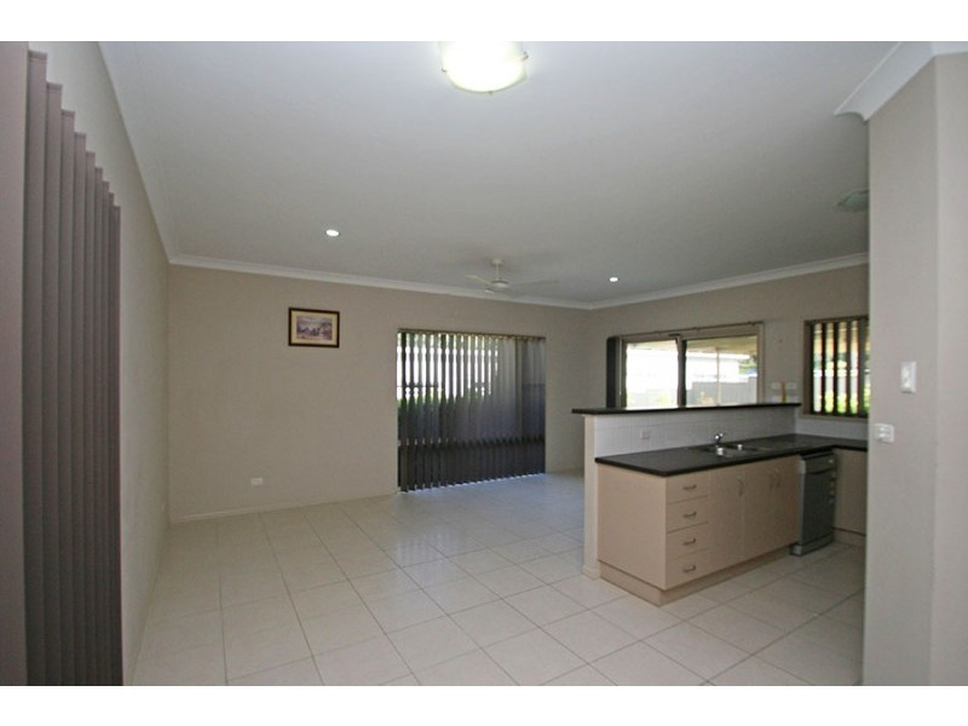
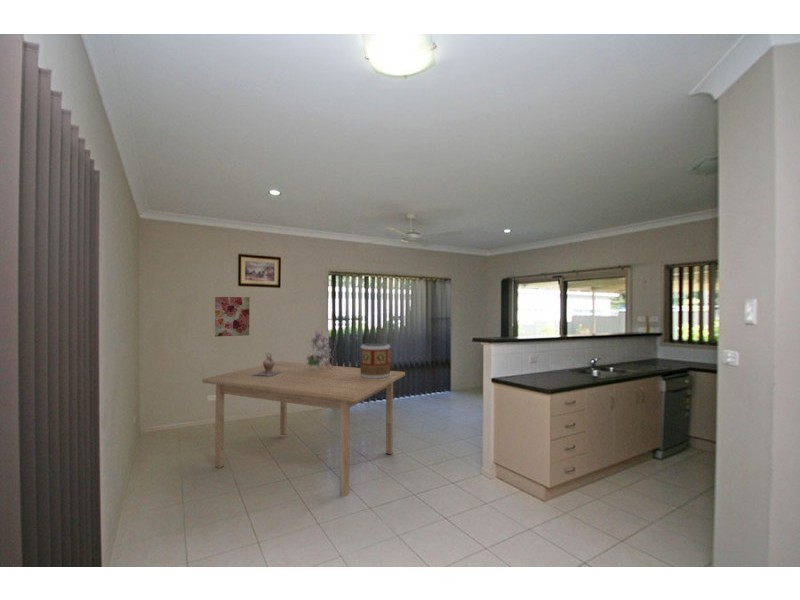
+ wall art (232, 316)
+ ceramic jug (267, 363)
+ table (308, 405)
+ decorative container (375, 360)
+ bouquet (316, 346)
